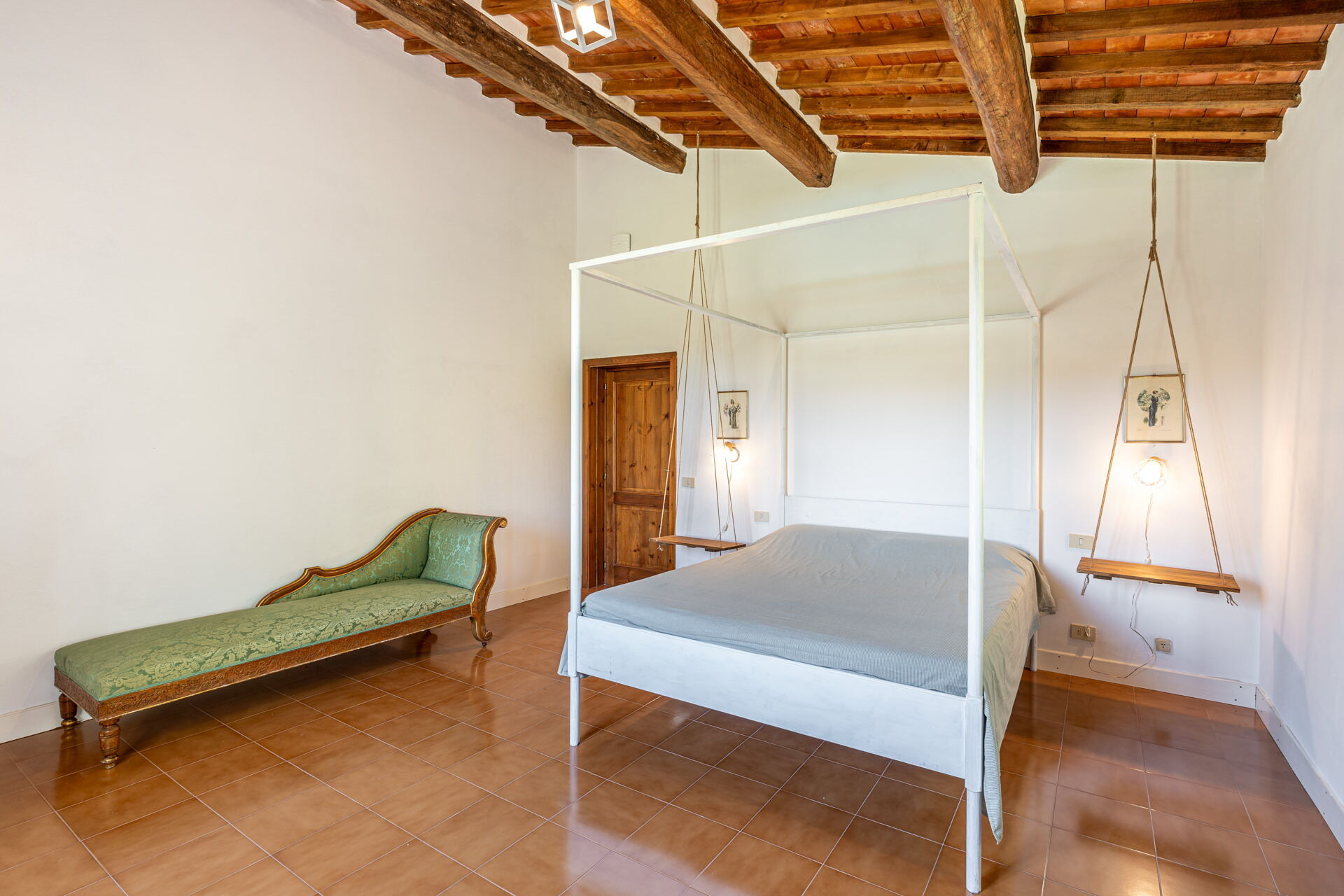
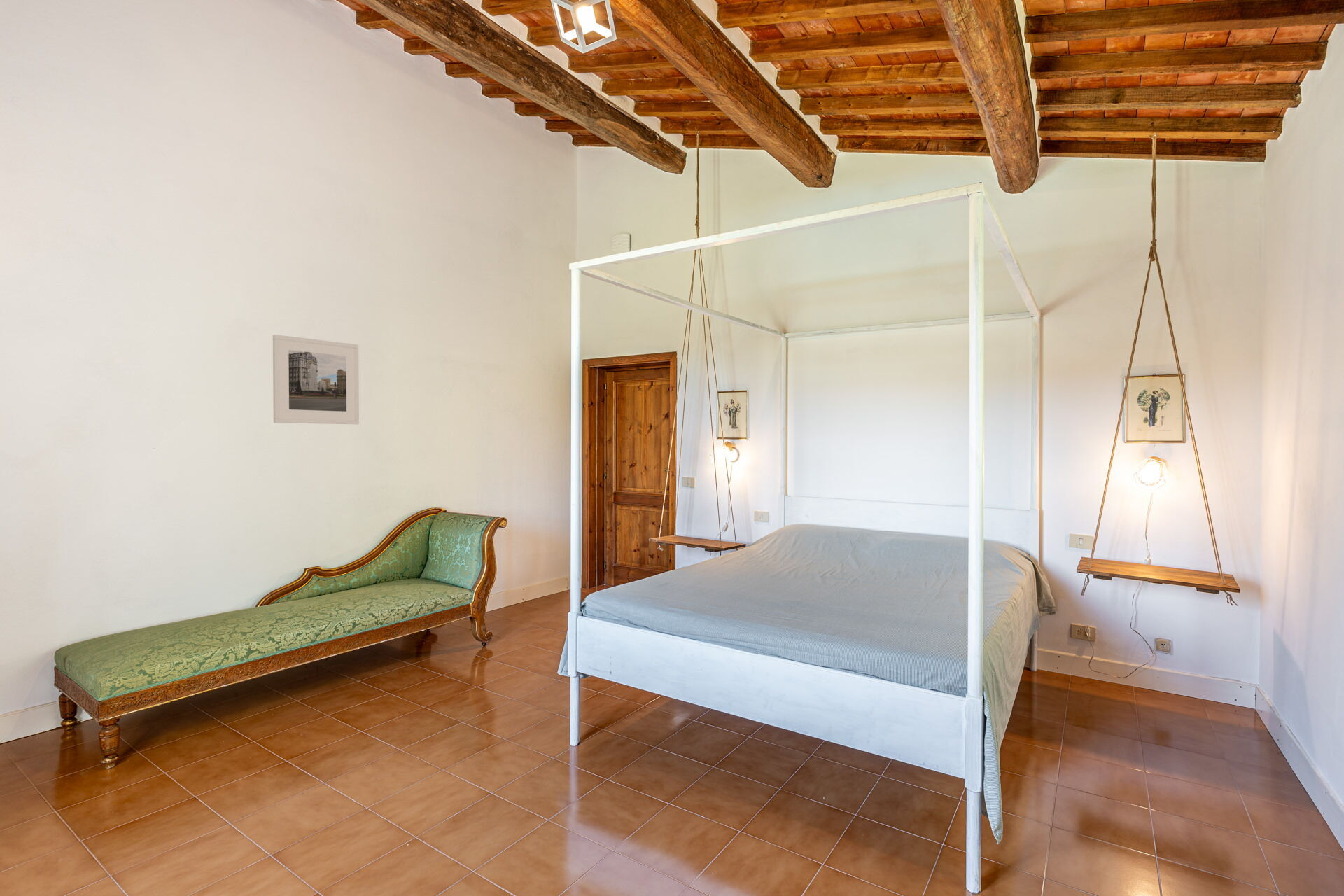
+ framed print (318, 382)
